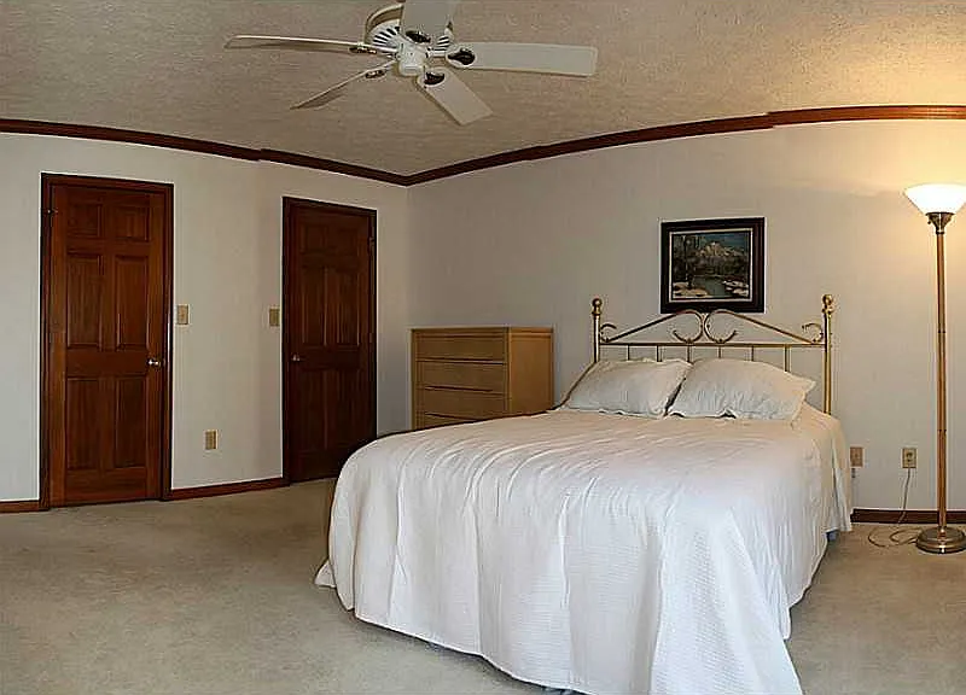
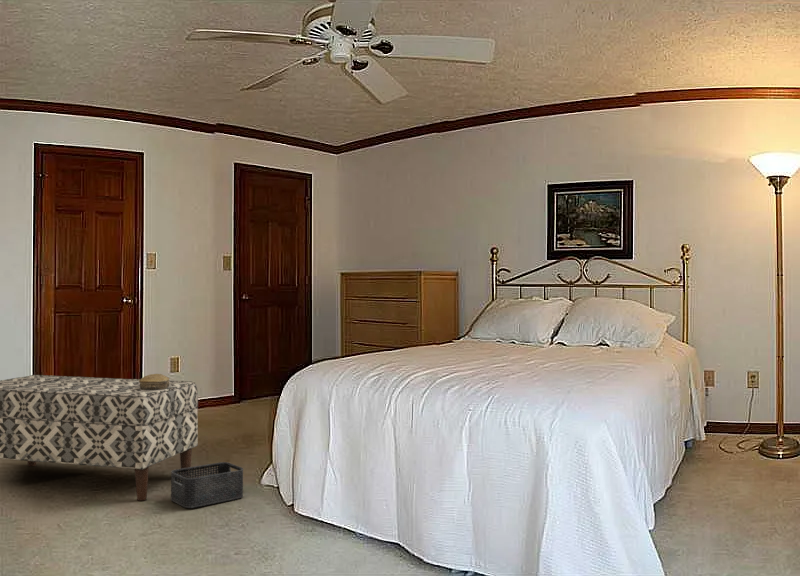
+ bench (82, 432)
+ decorative box (154, 381)
+ storage bin (207, 484)
